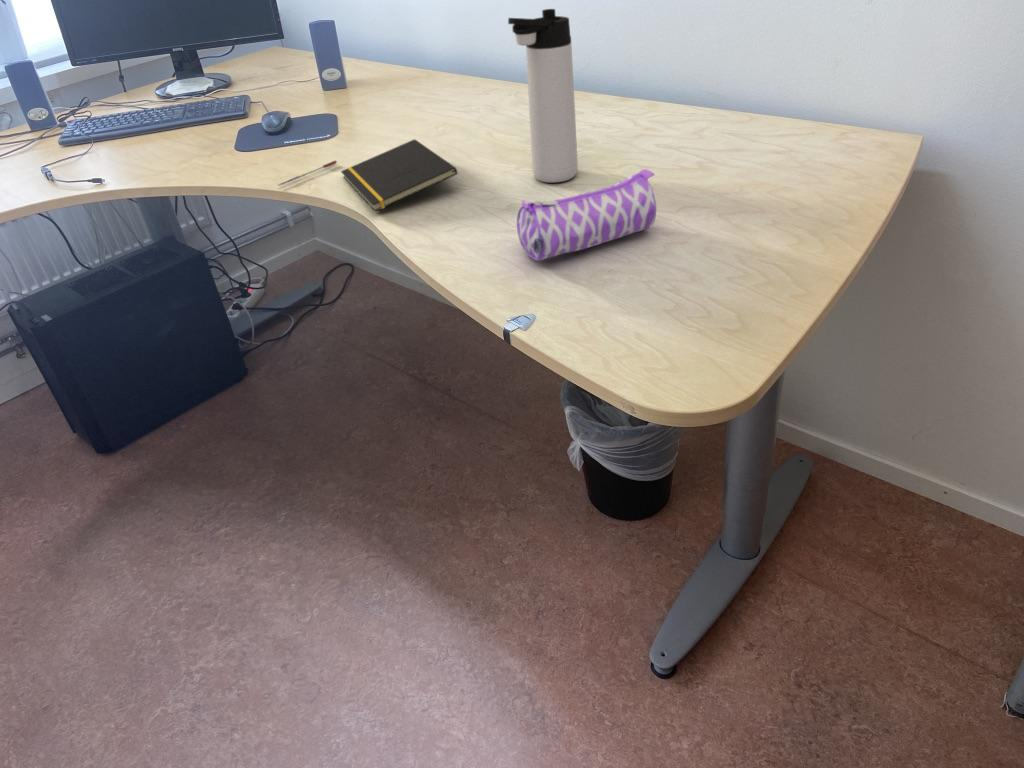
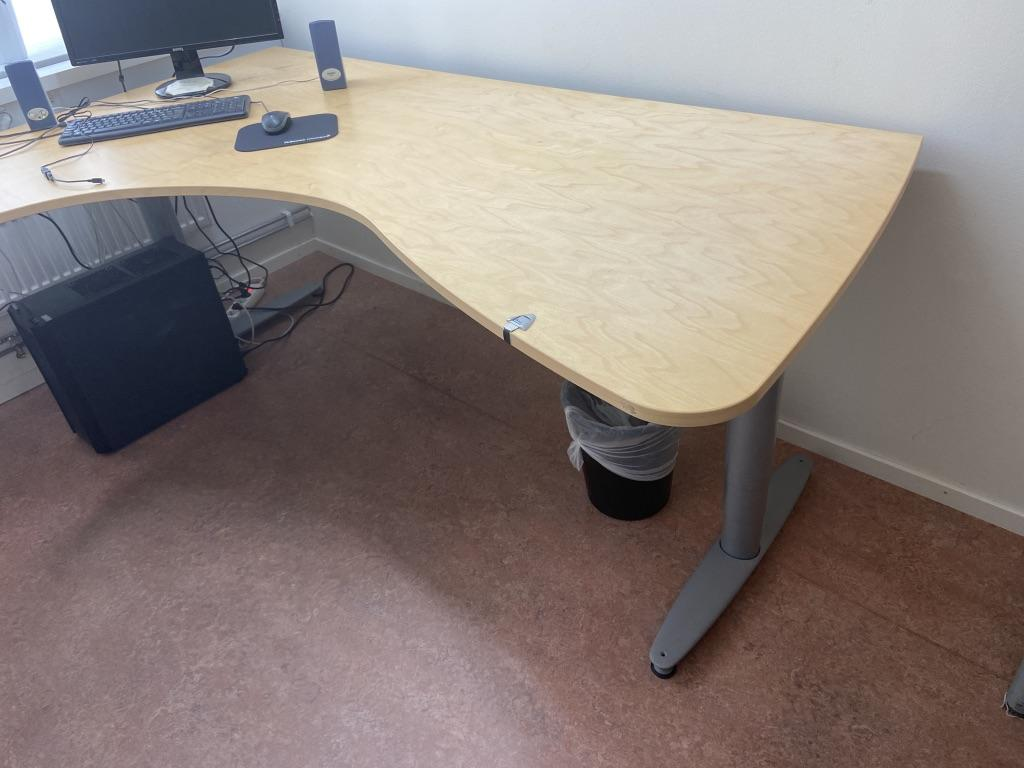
- pen (307, 173)
- pencil case (585, 214)
- notepad (396, 172)
- thermos bottle (543, 100)
